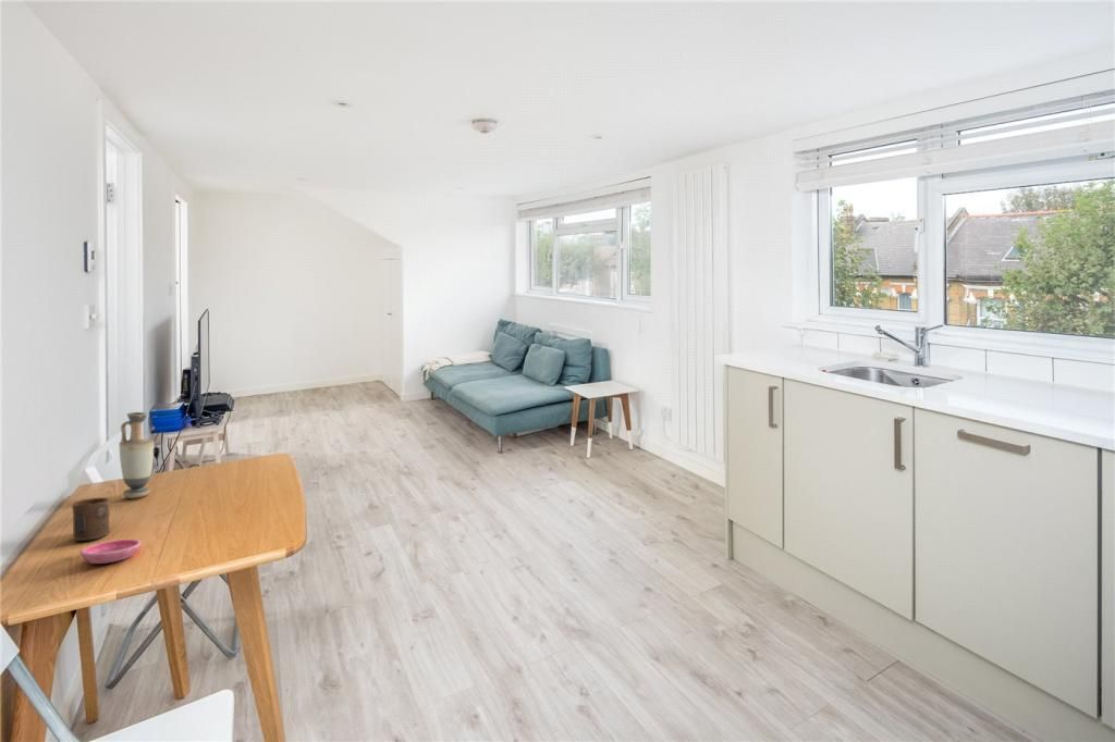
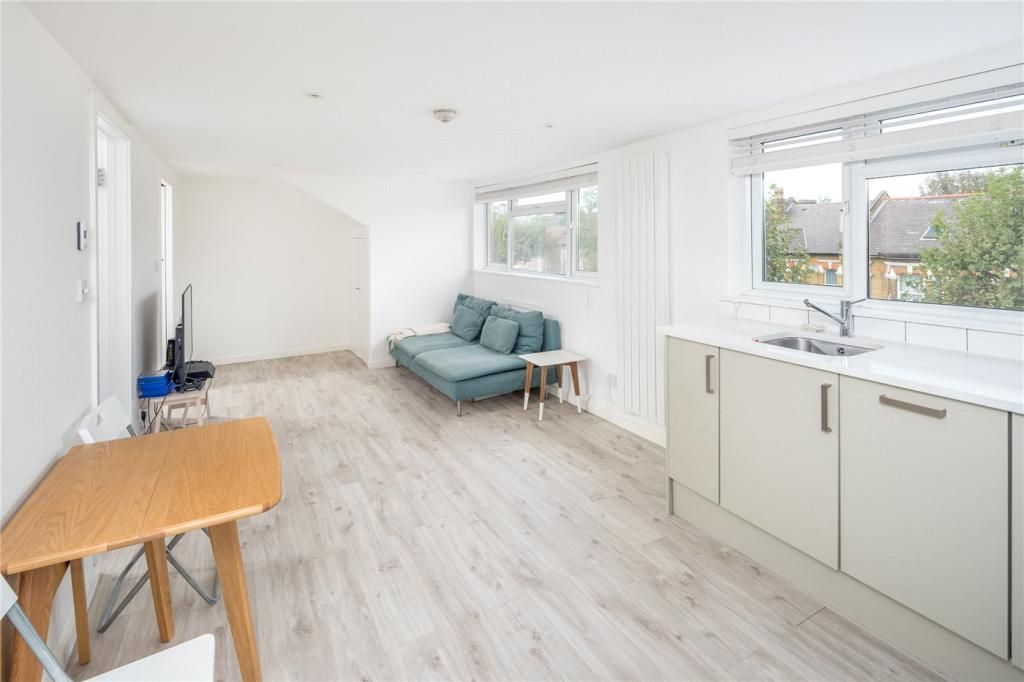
- cup (90, 518)
- saucer (111, 552)
- vase (136, 455)
